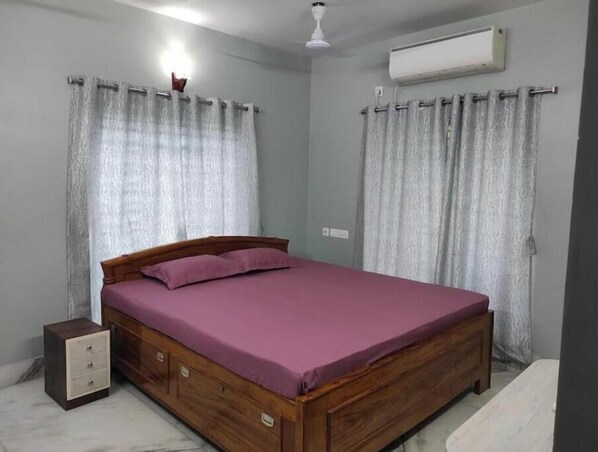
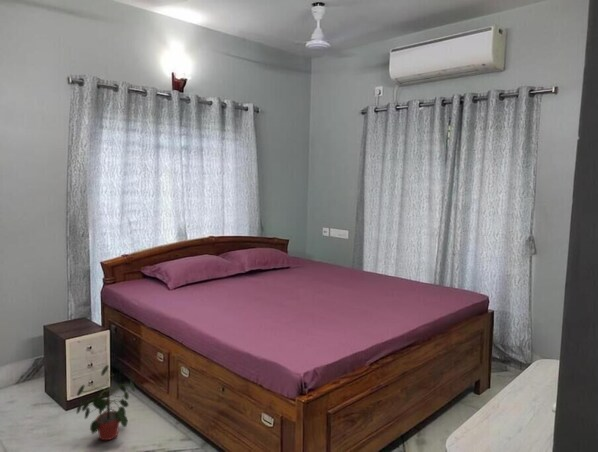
+ potted plant (104, 403)
